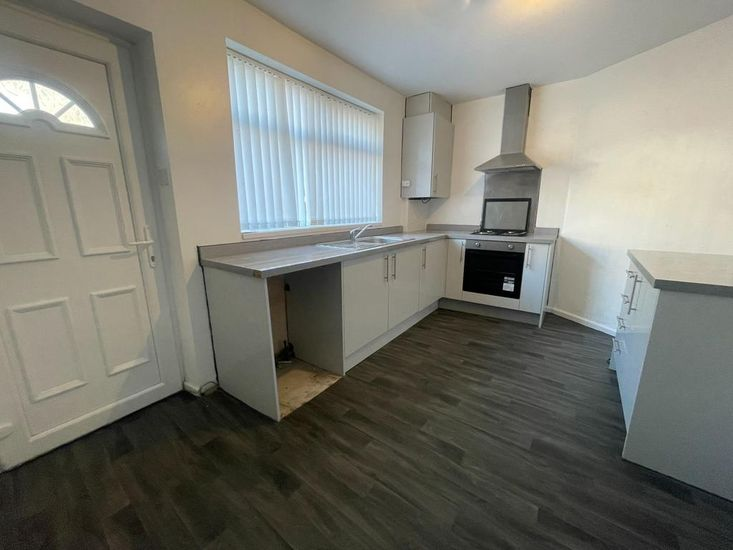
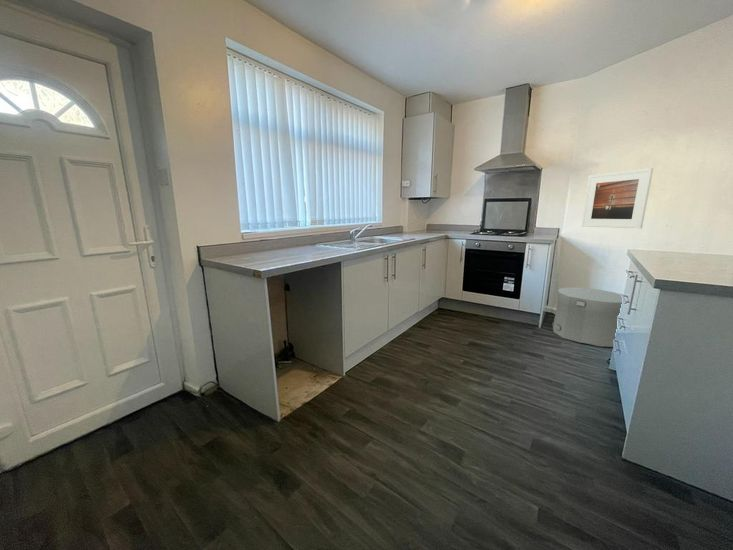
+ trash can (588, 314)
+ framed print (613, 200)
